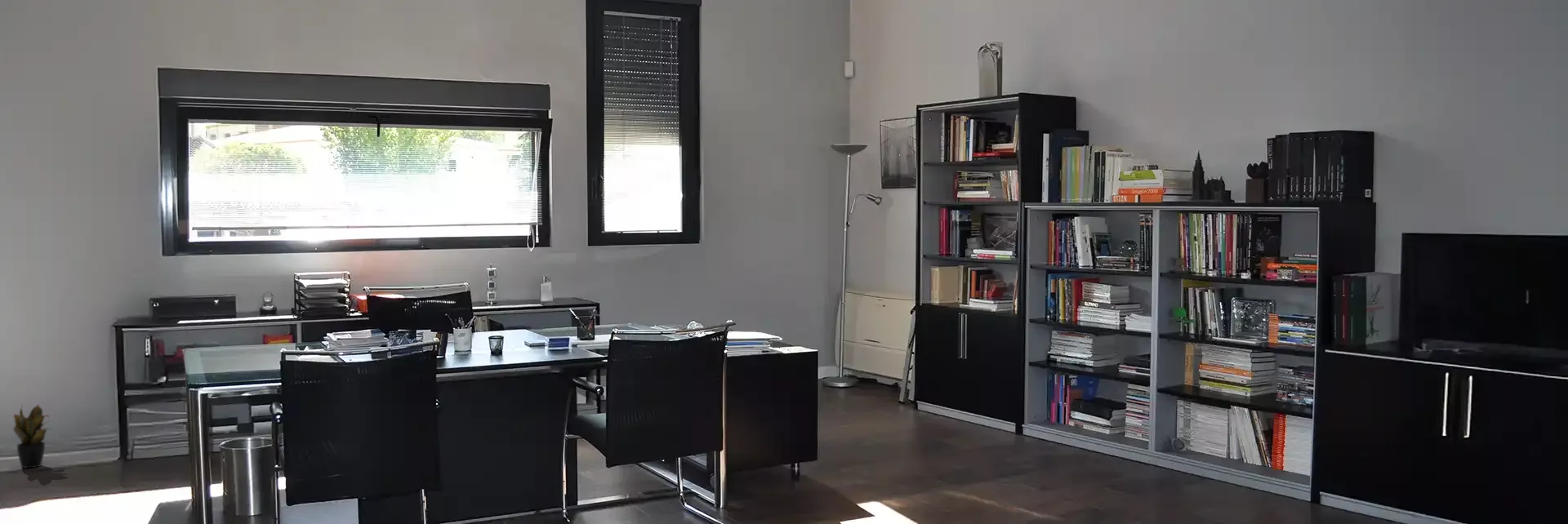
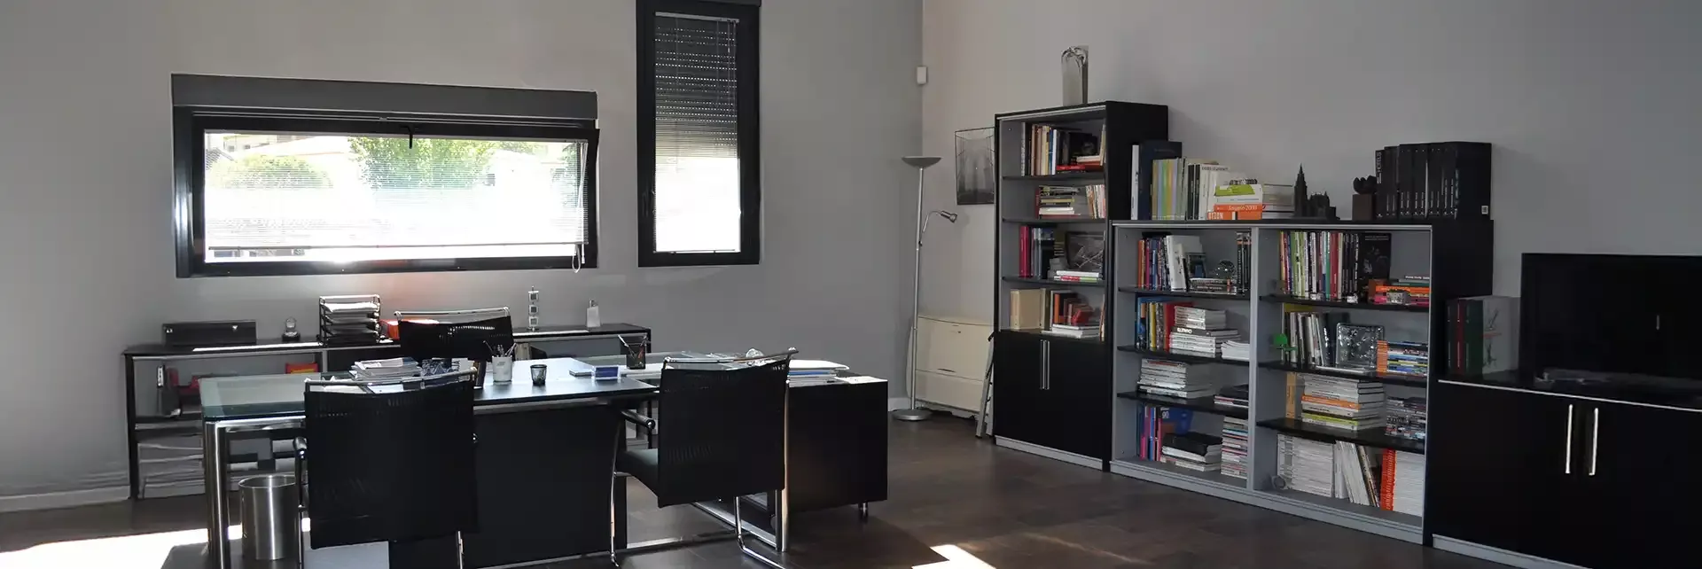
- potted plant (33, 433)
